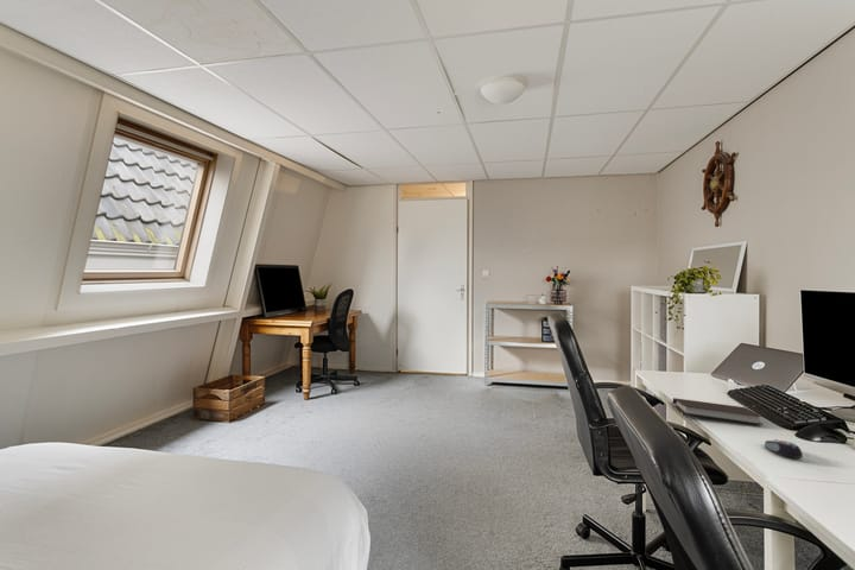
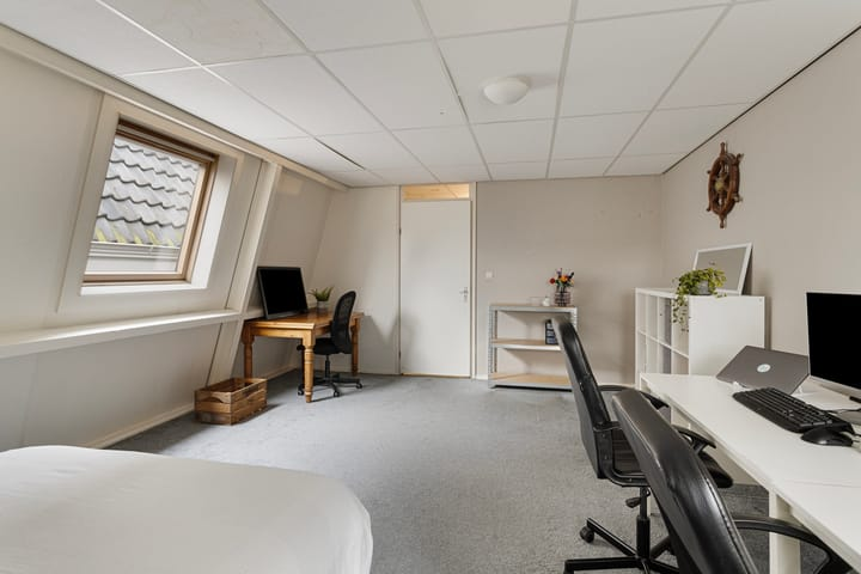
- notebook (714, 410)
- computer mouse (783, 445)
